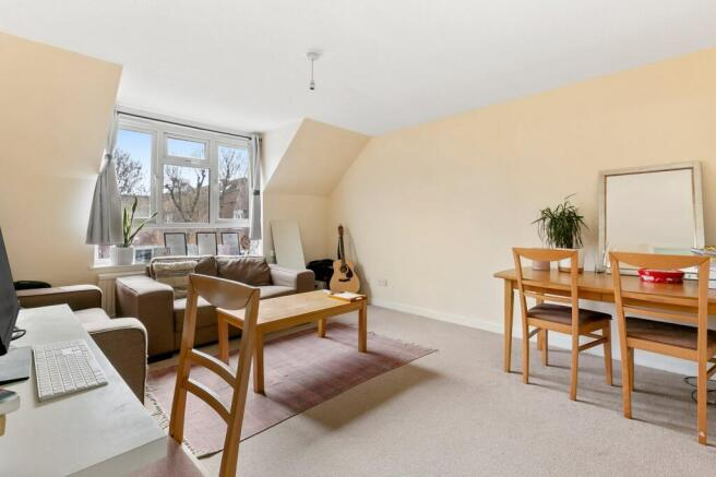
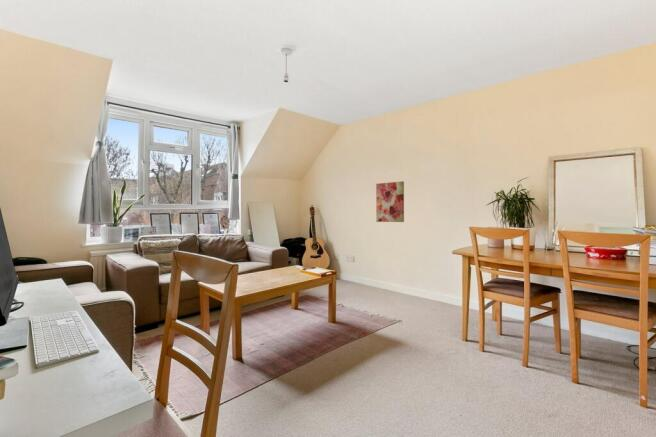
+ wall art (389, 202)
